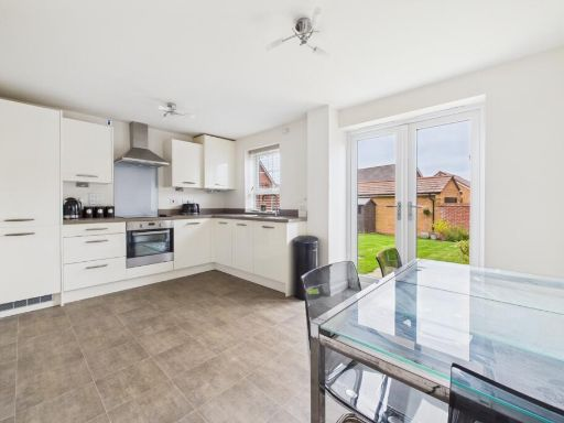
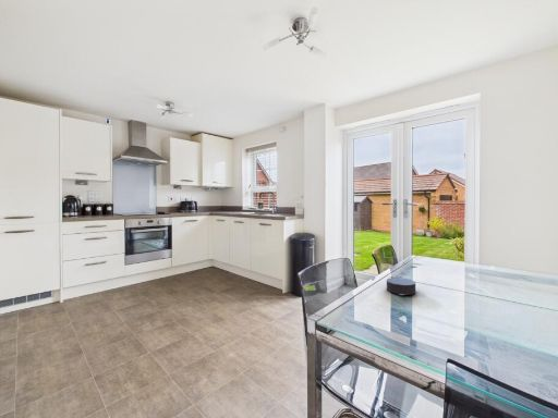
+ candle (400, 284)
